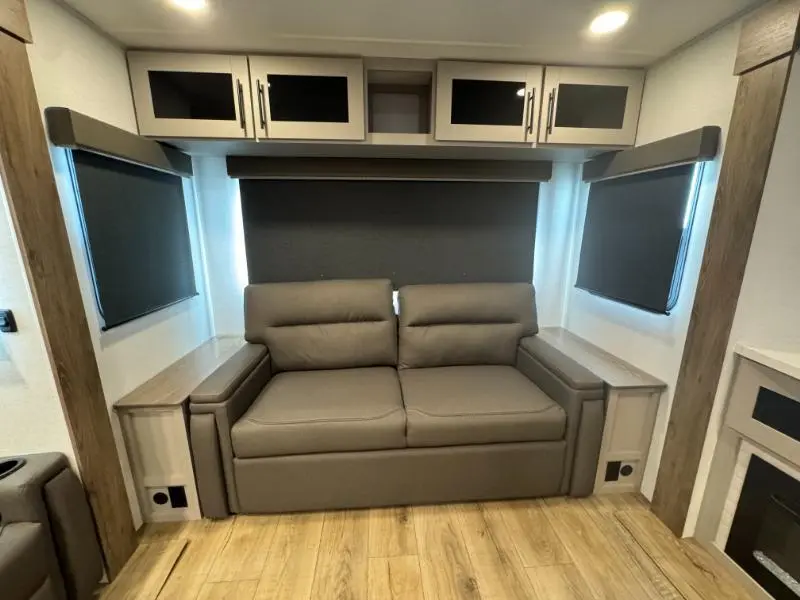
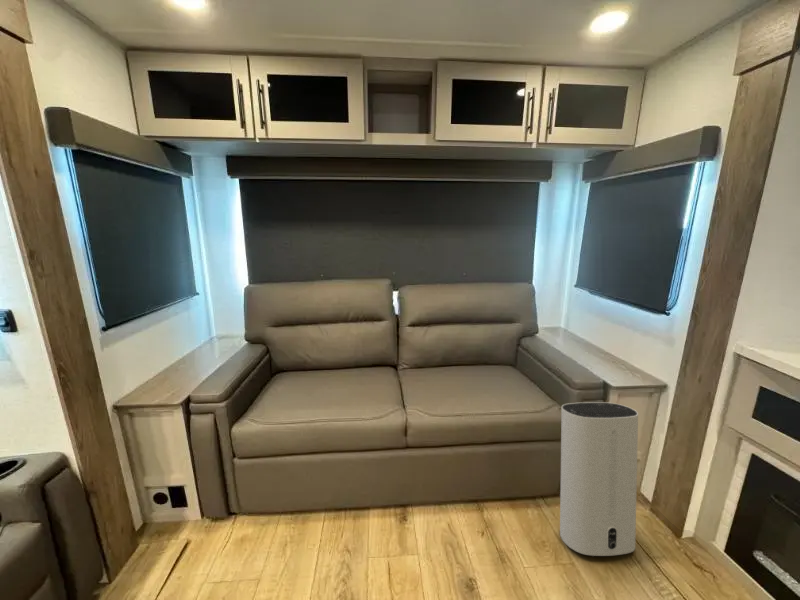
+ air purifier (597, 475)
